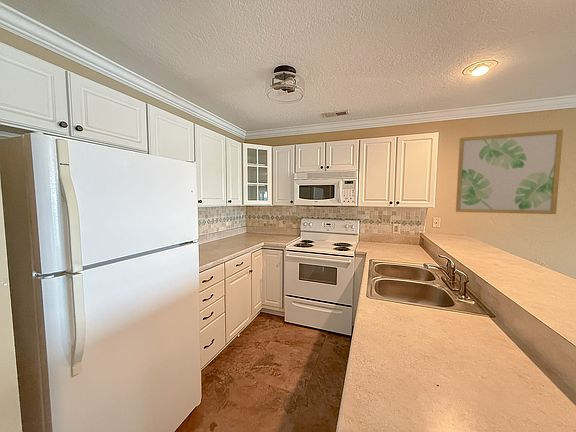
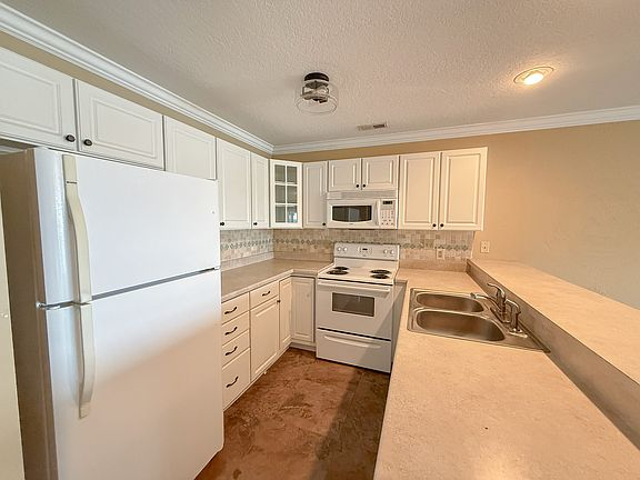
- wall art (504, 174)
